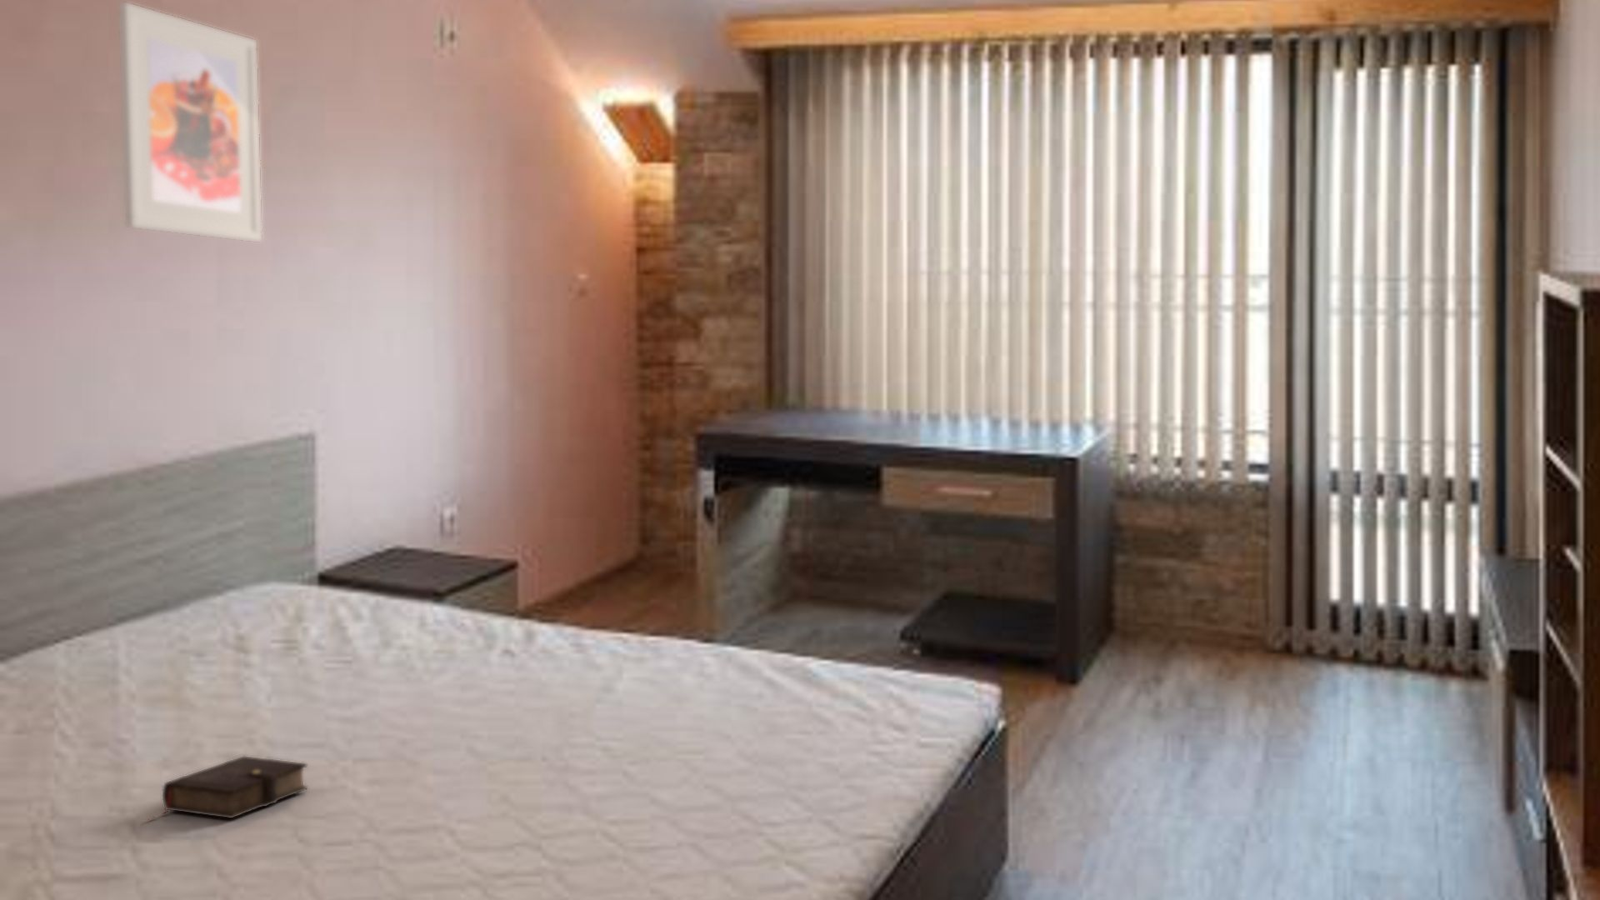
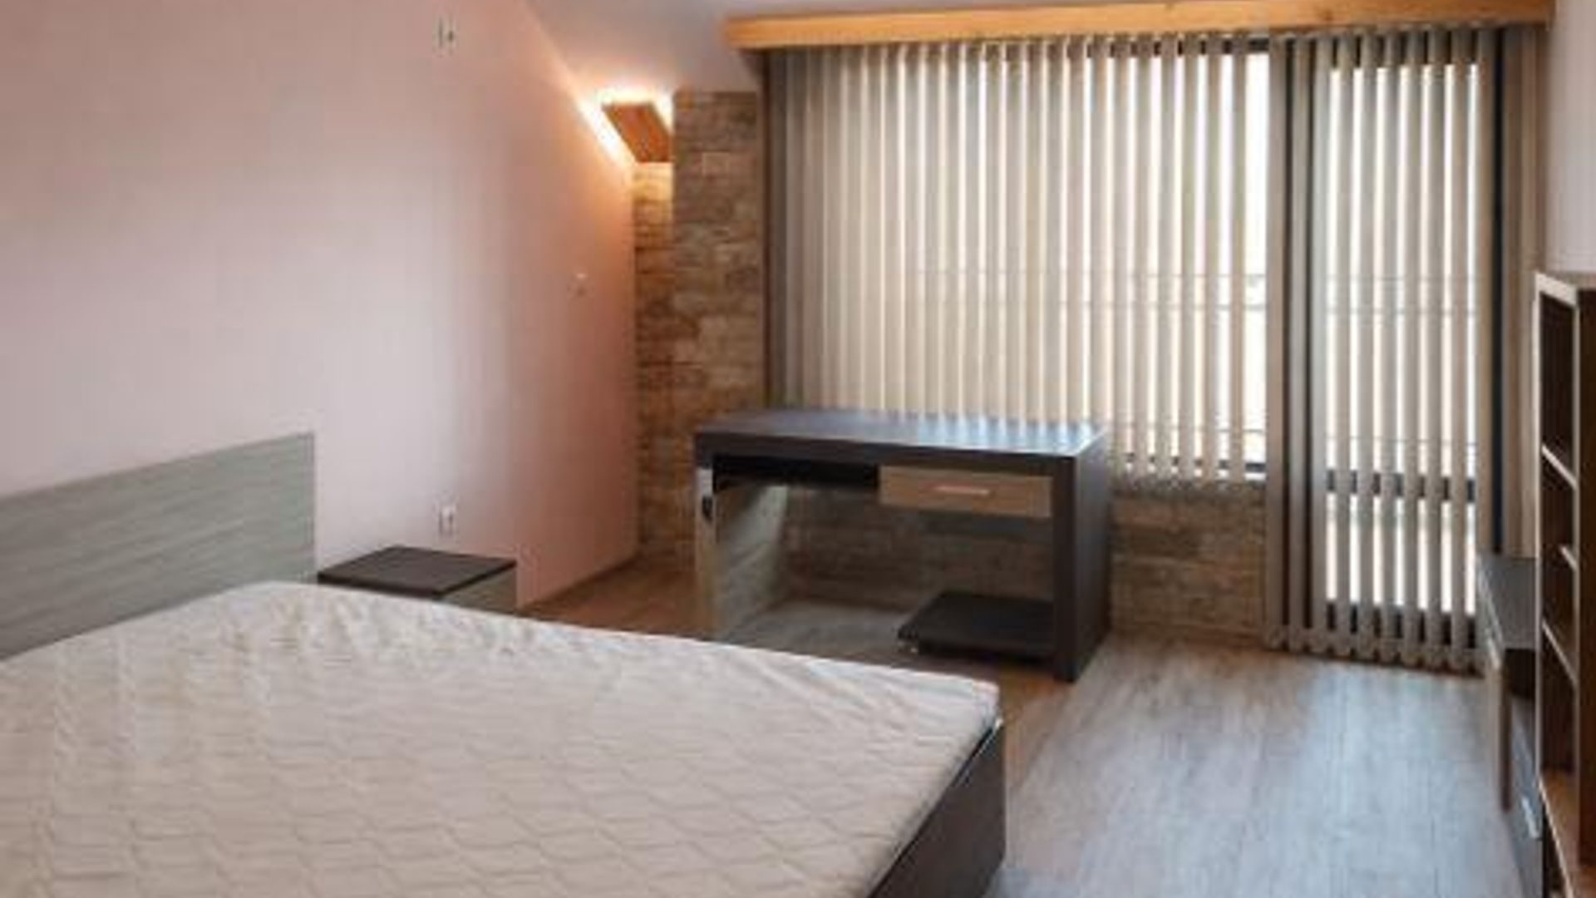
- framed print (195, 129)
- book (223, 790)
